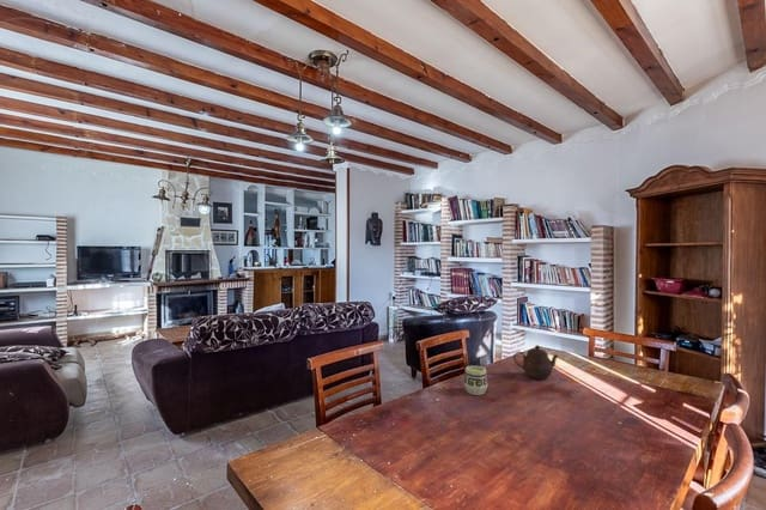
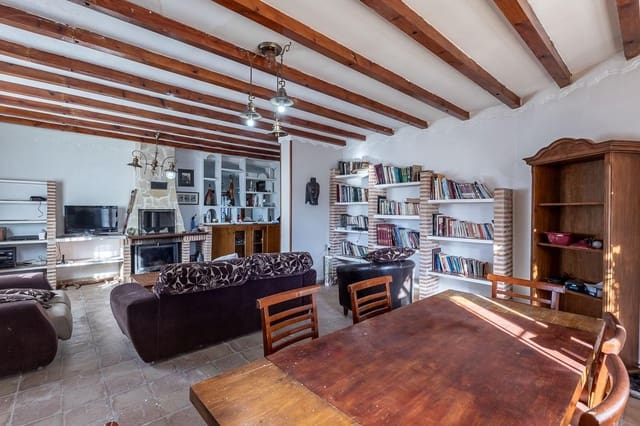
- teapot (535, 360)
- cup (475, 380)
